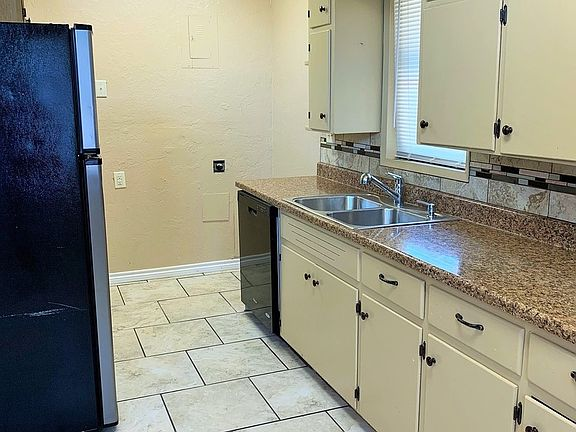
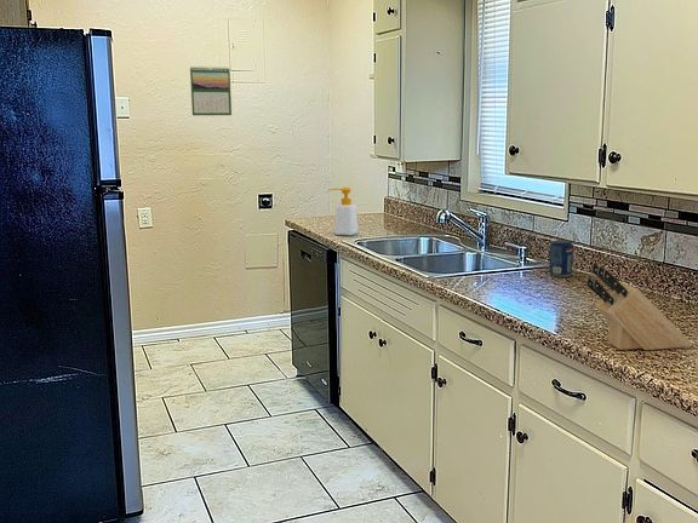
+ calendar (211, 91)
+ beverage can (561, 258)
+ knife block (636, 304)
+ soap bottle (342, 211)
